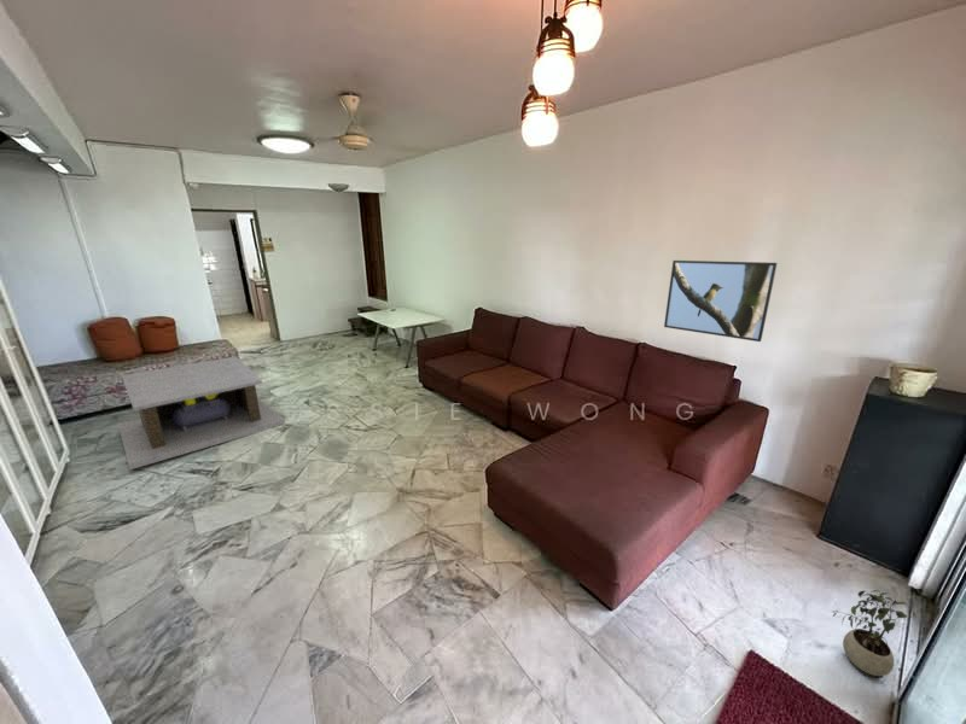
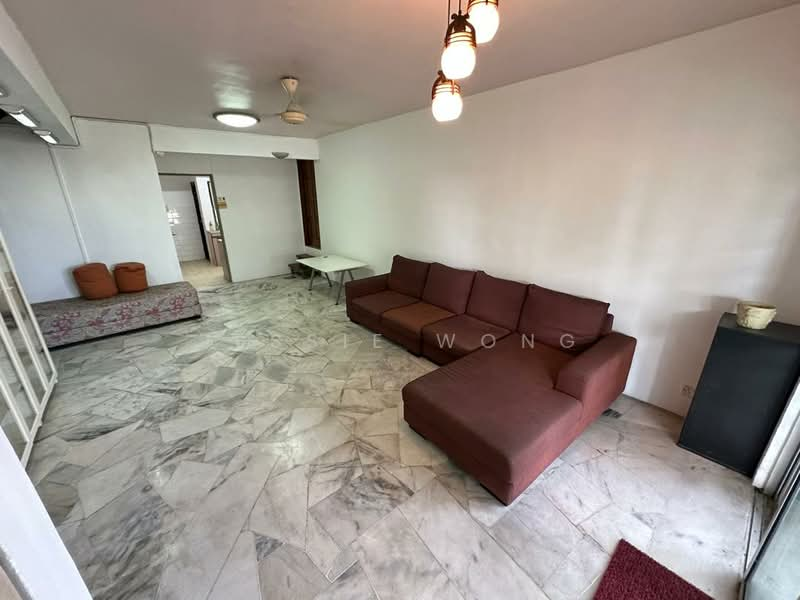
- coffee table (197, 401)
- potted plant (865, 630)
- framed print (714, 298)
